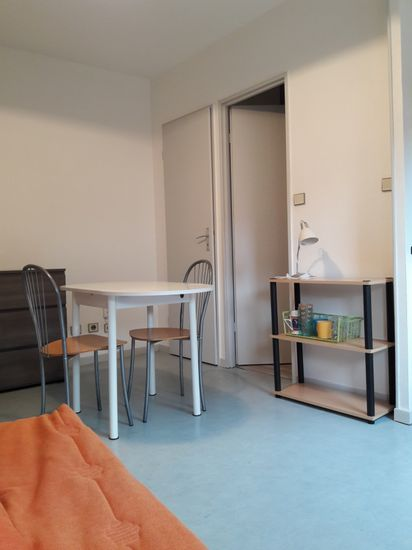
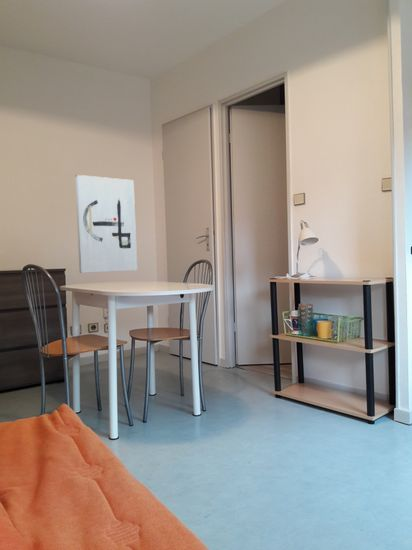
+ wall art (107, 224)
